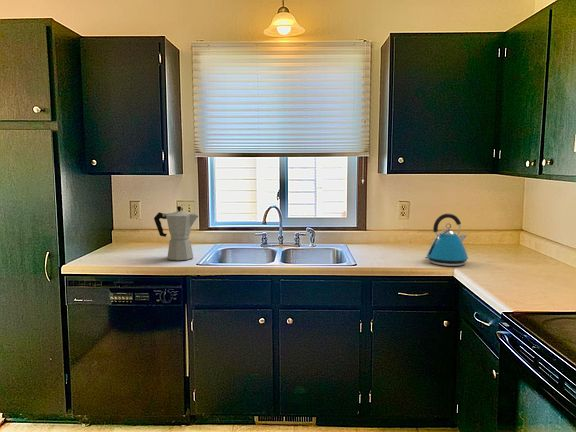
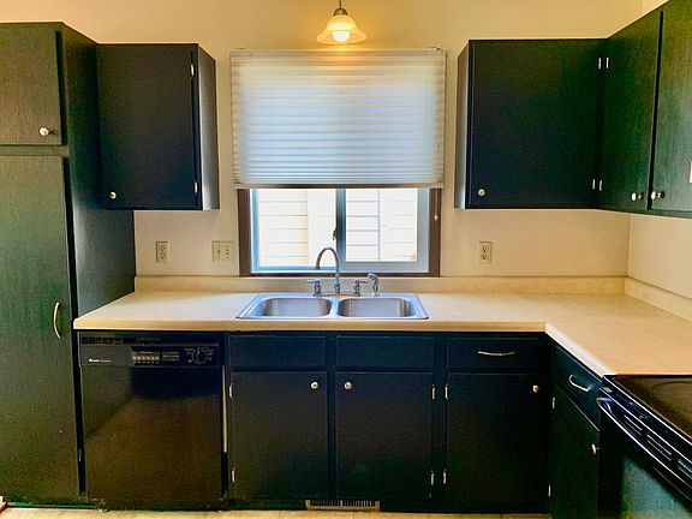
- moka pot (176, 232)
- kettle (446, 238)
